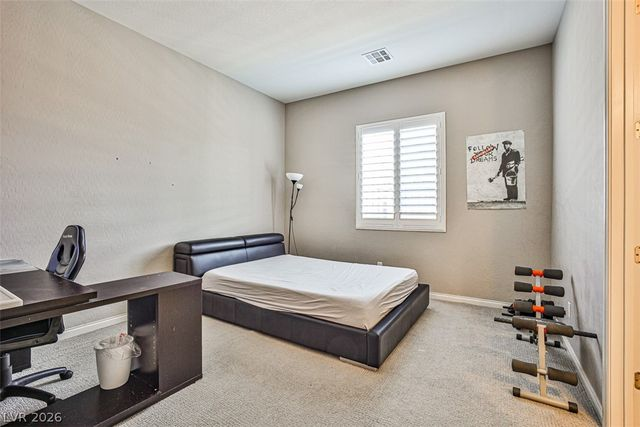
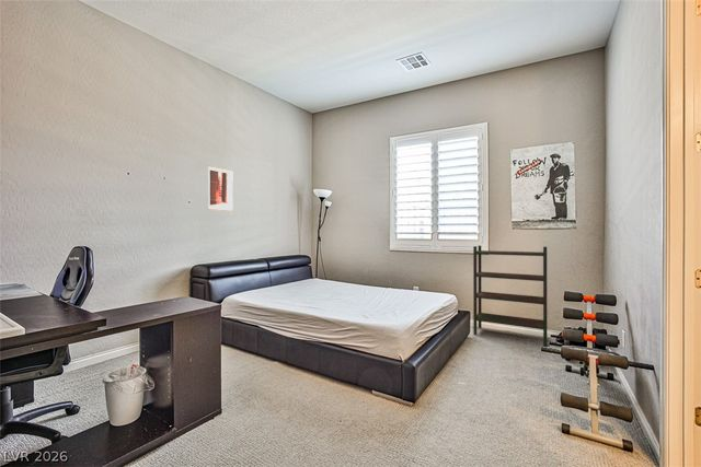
+ wall art (220, 189)
+ bookshelf (509, 294)
